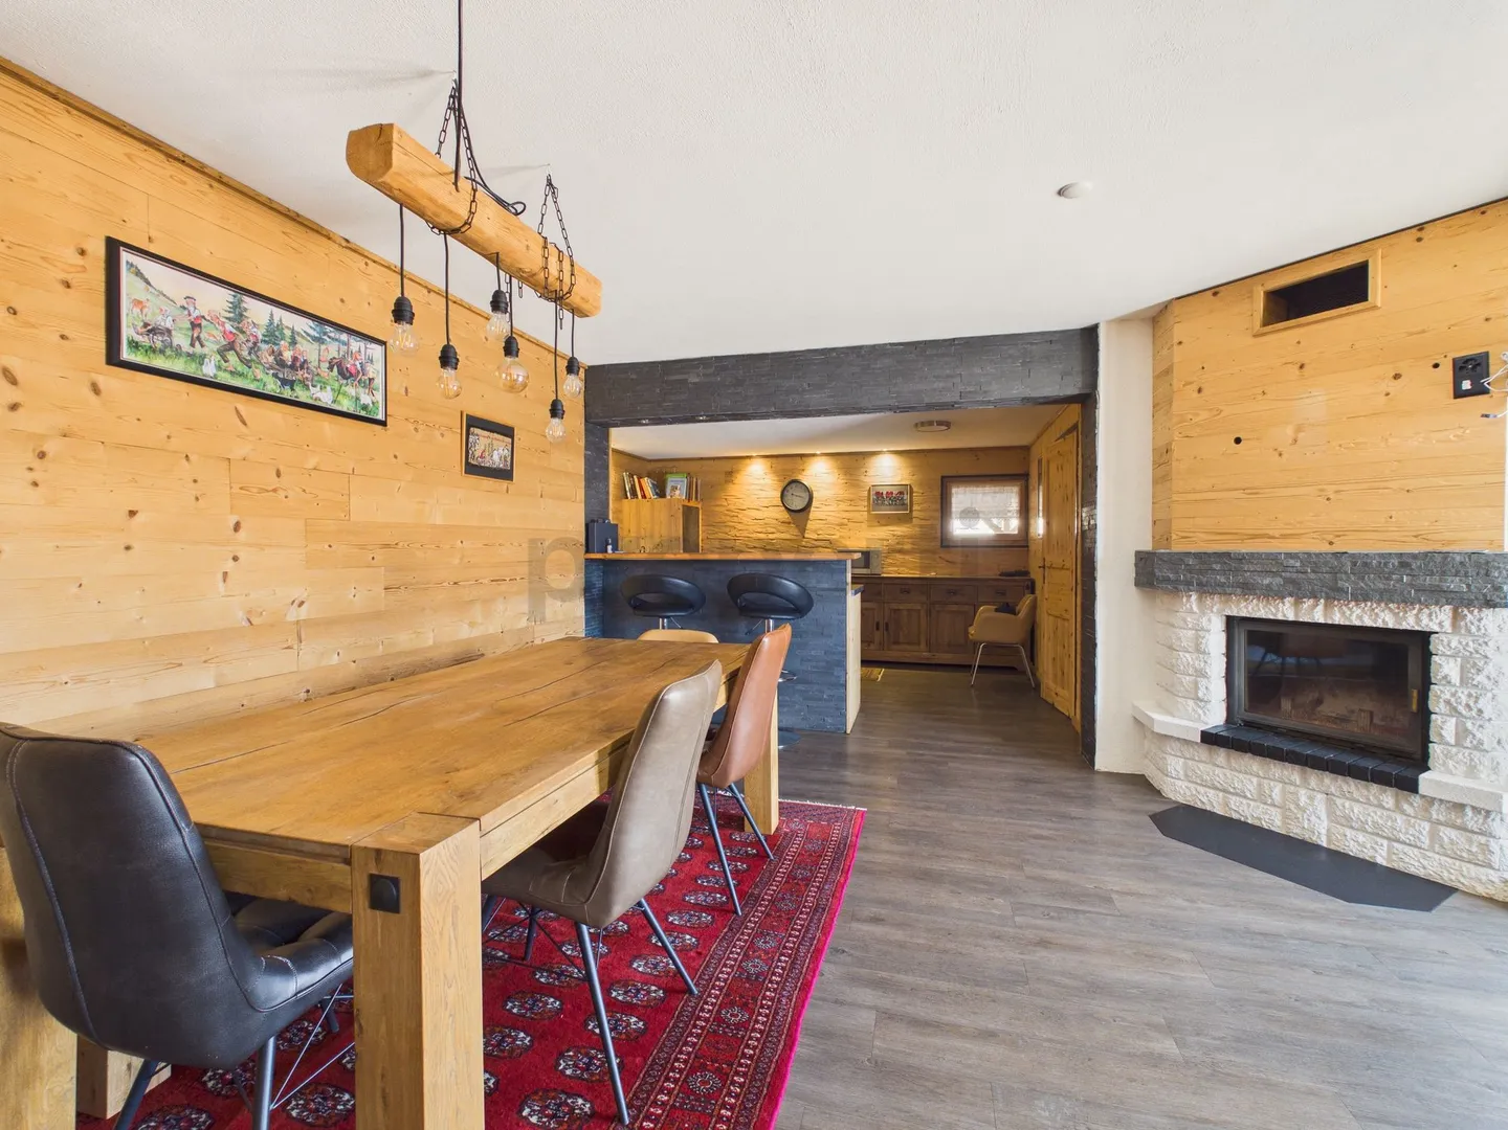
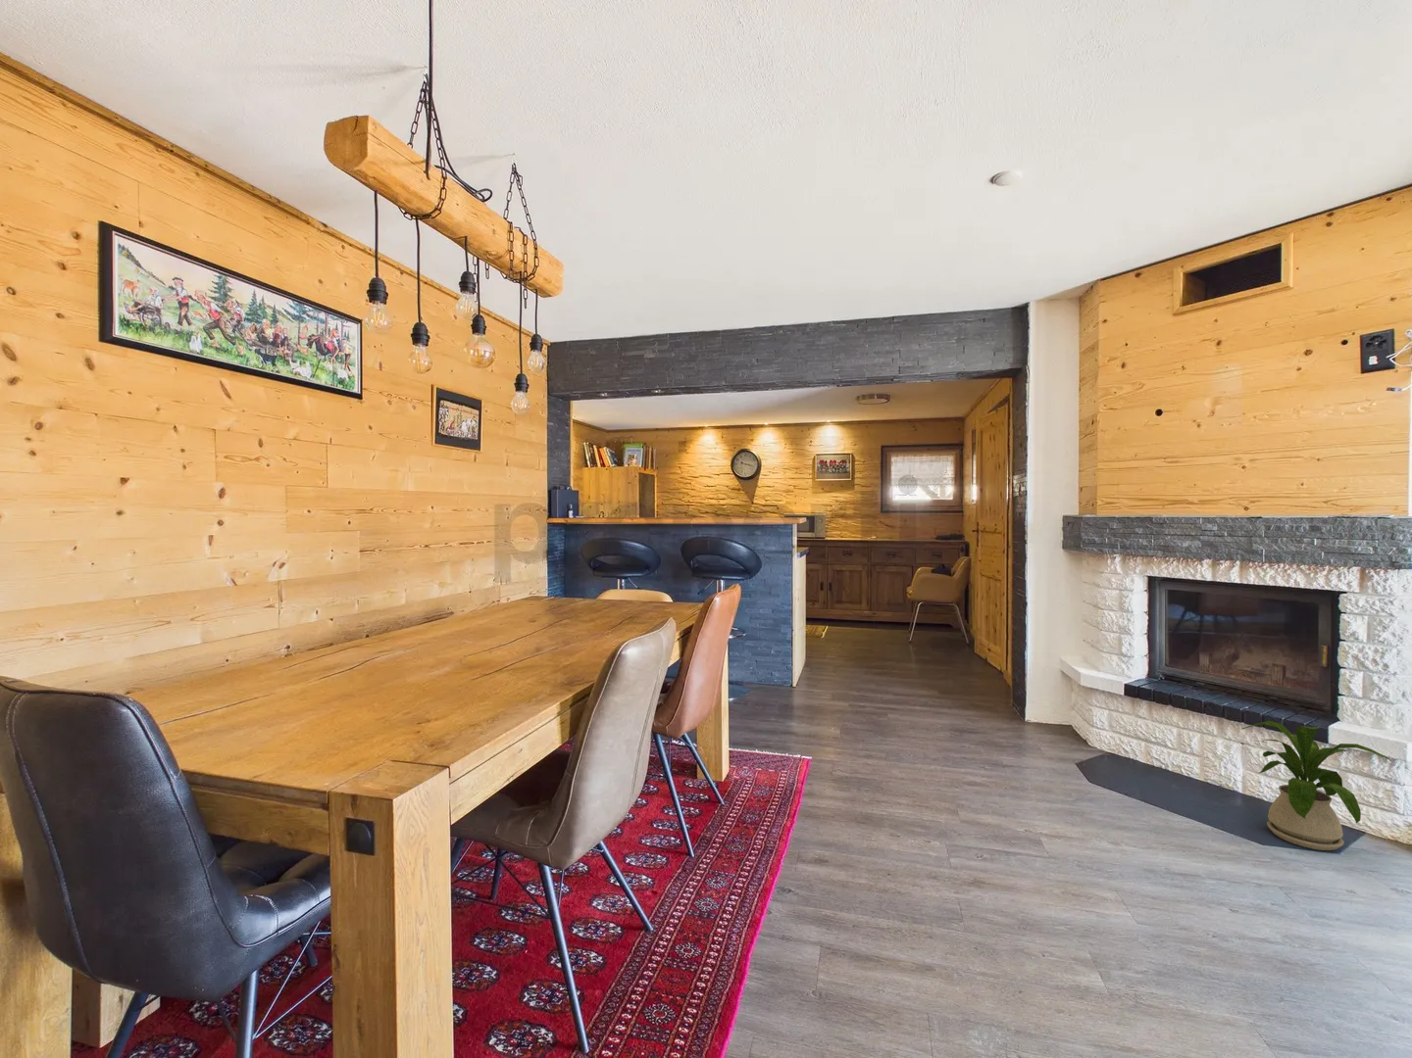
+ house plant (1314, 776)
